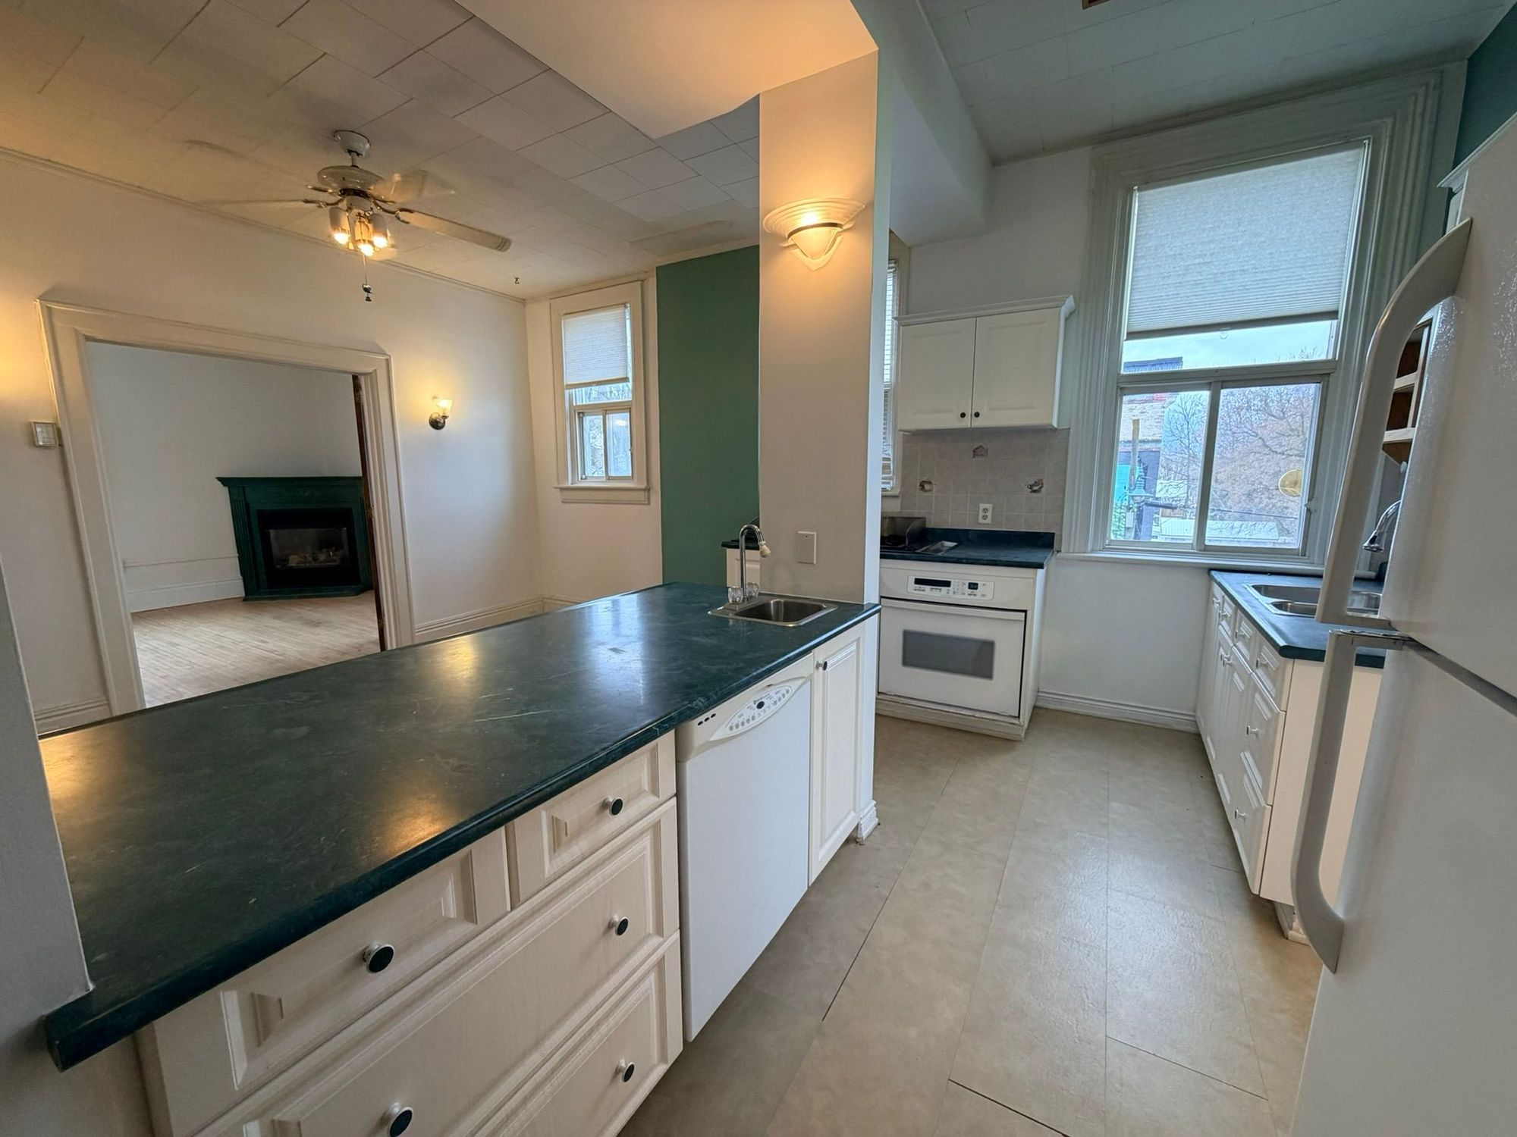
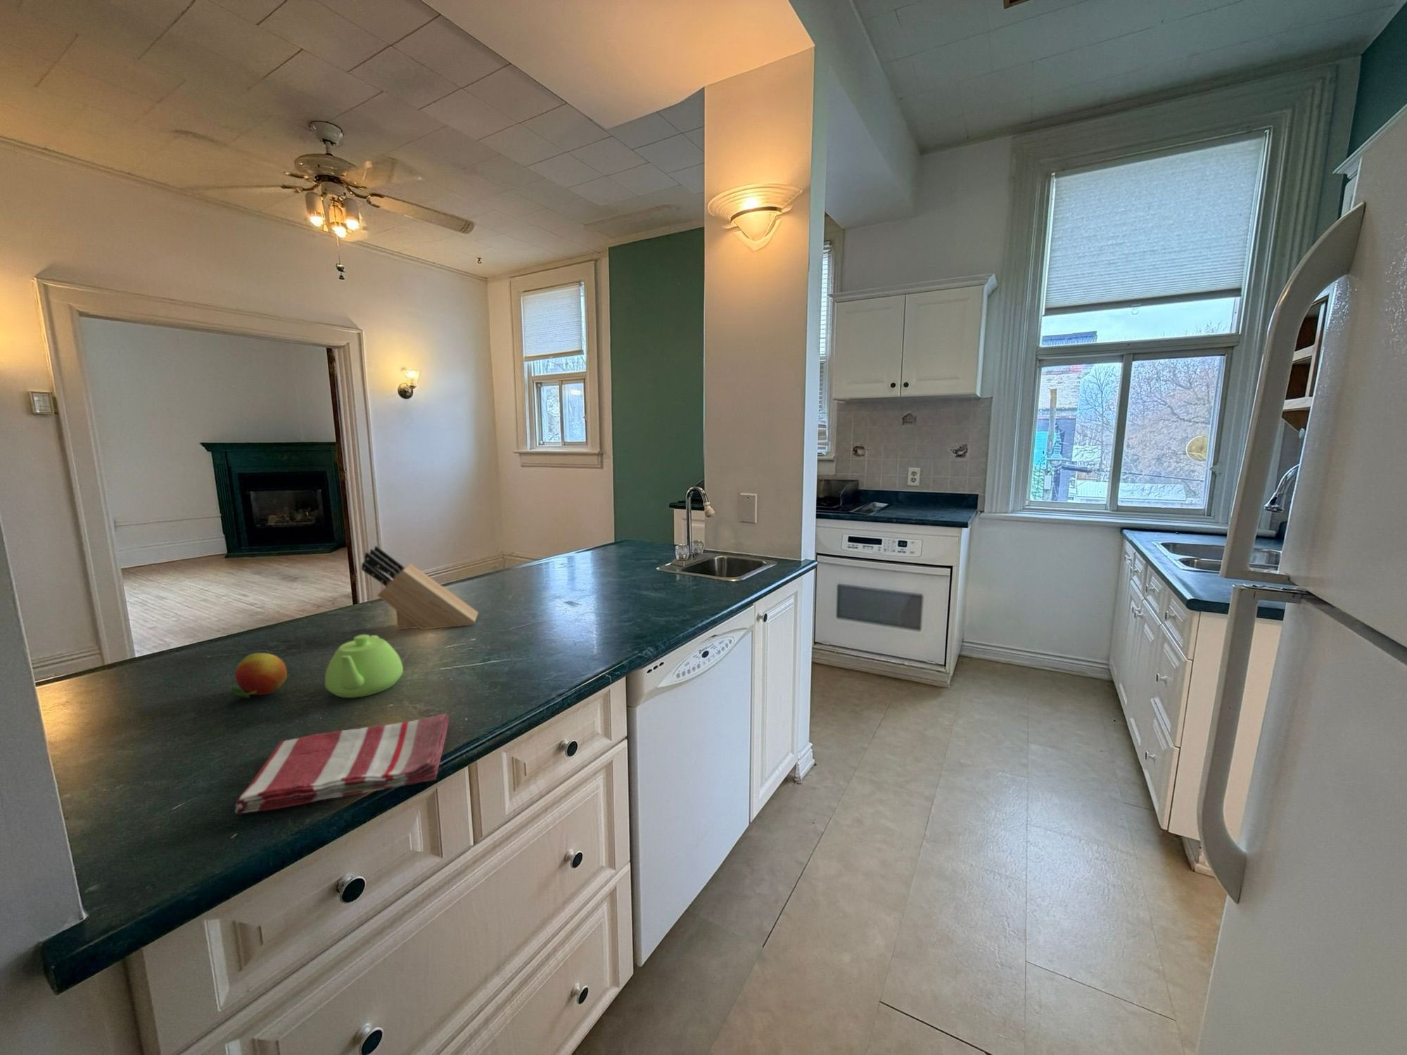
+ knife block (421, 585)
+ dish towel (356, 756)
+ fruit (259, 673)
+ teapot (361, 663)
